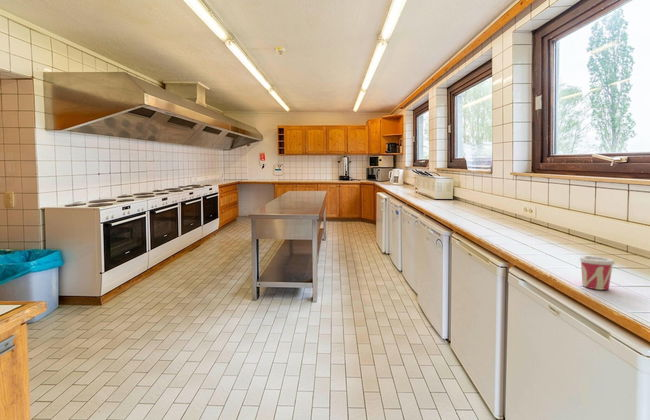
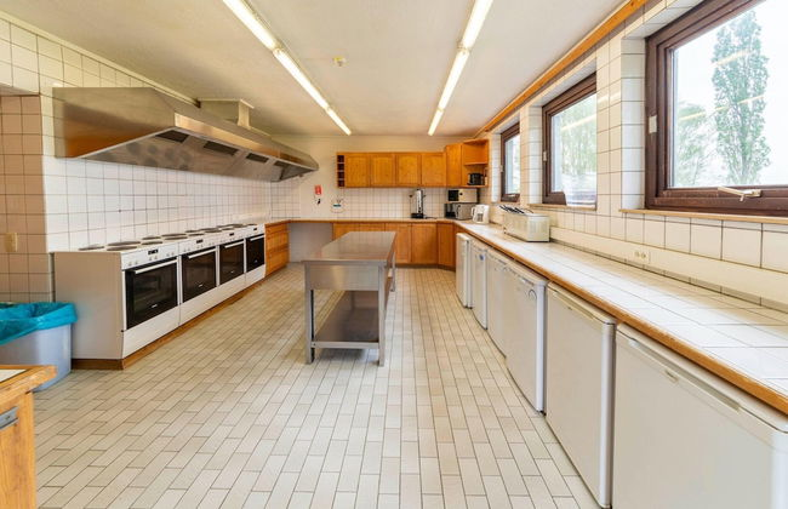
- cup (596, 272)
